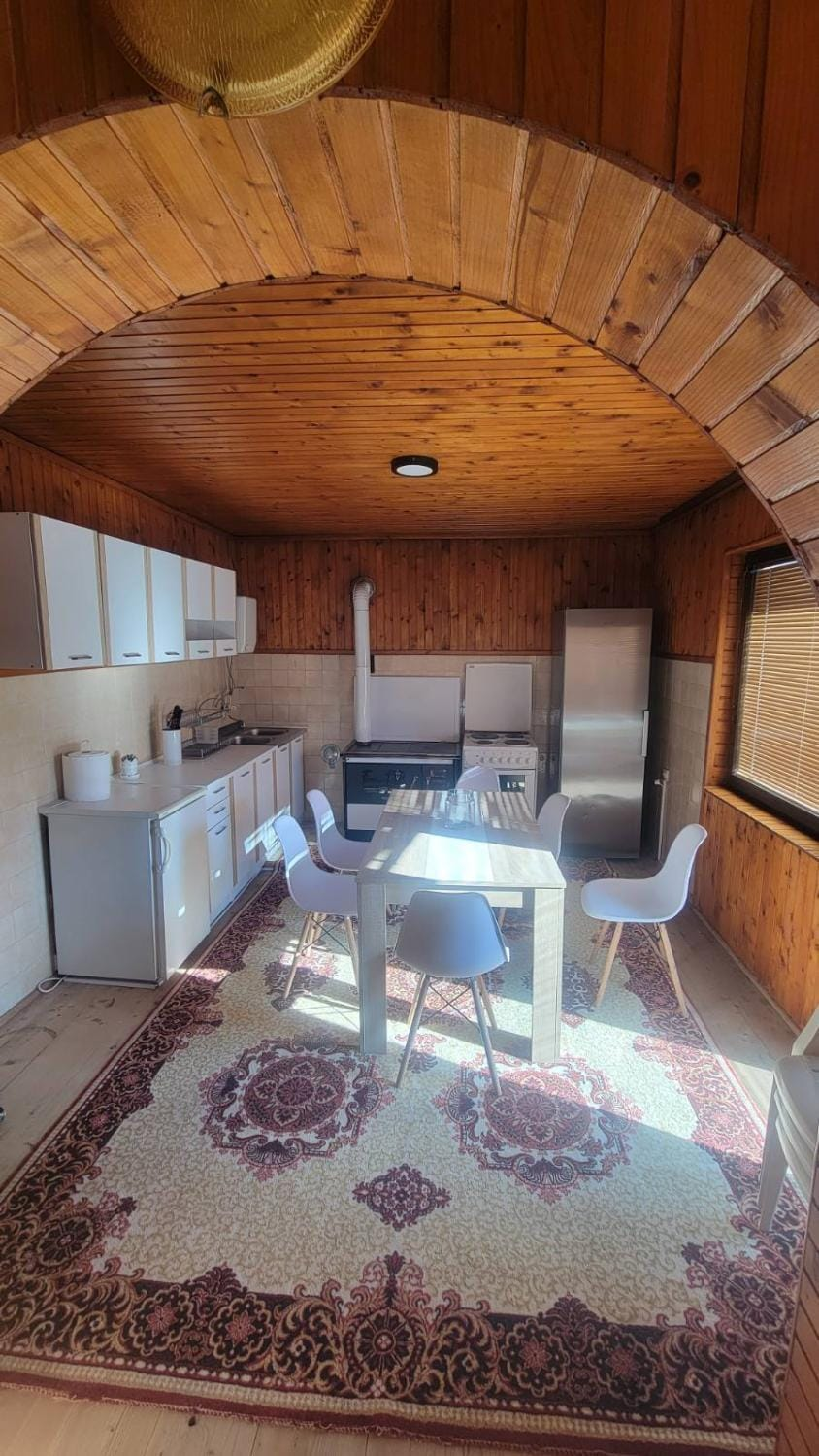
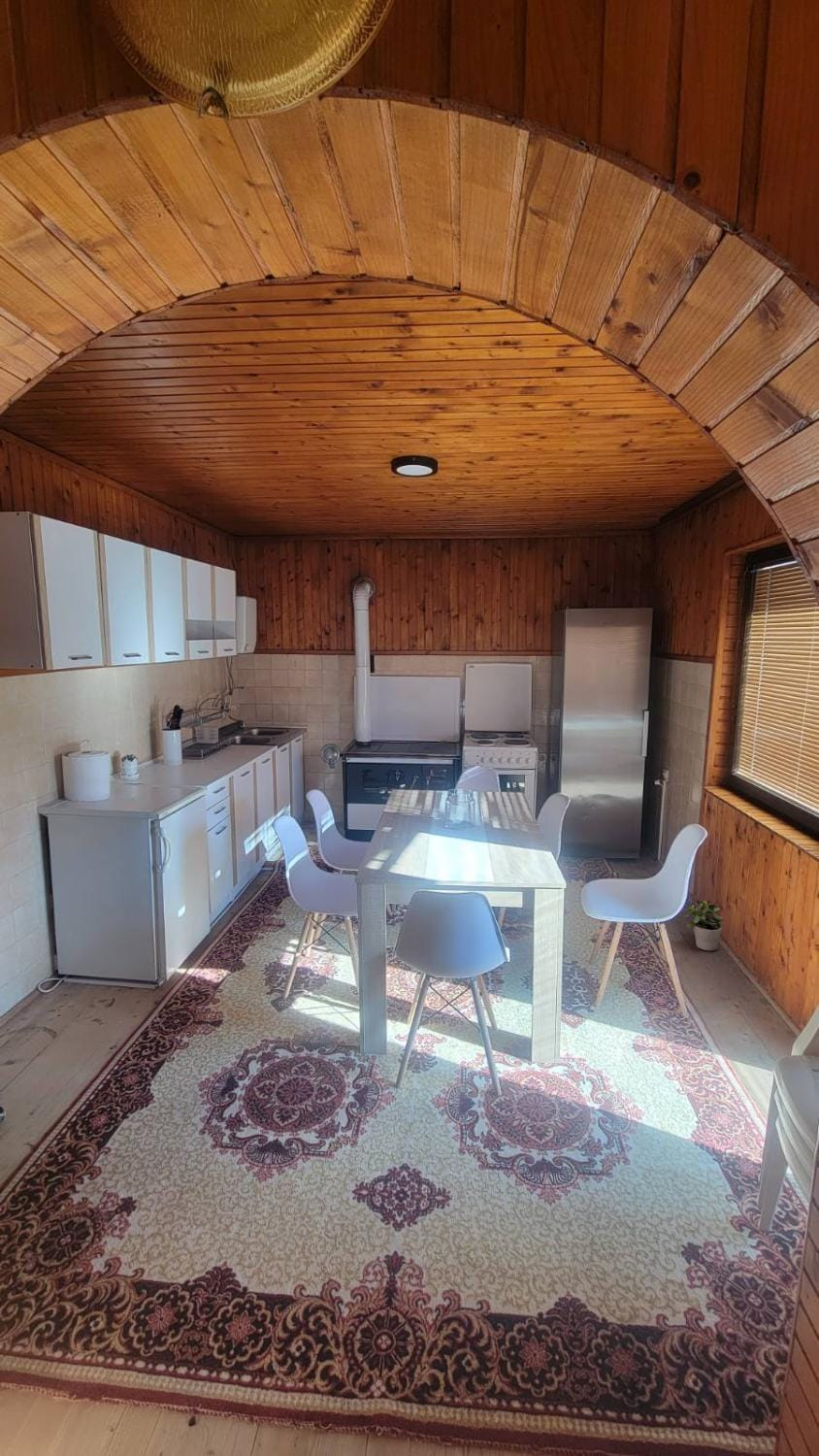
+ potted plant (702, 922)
